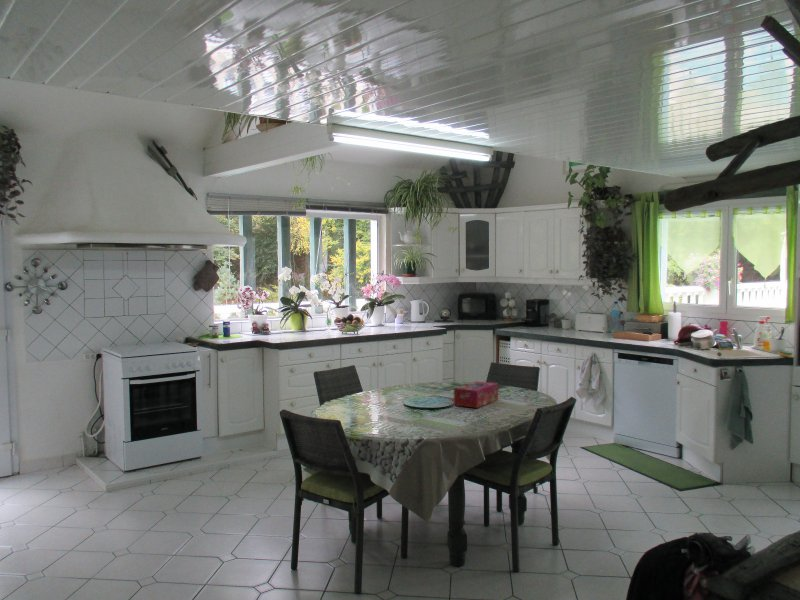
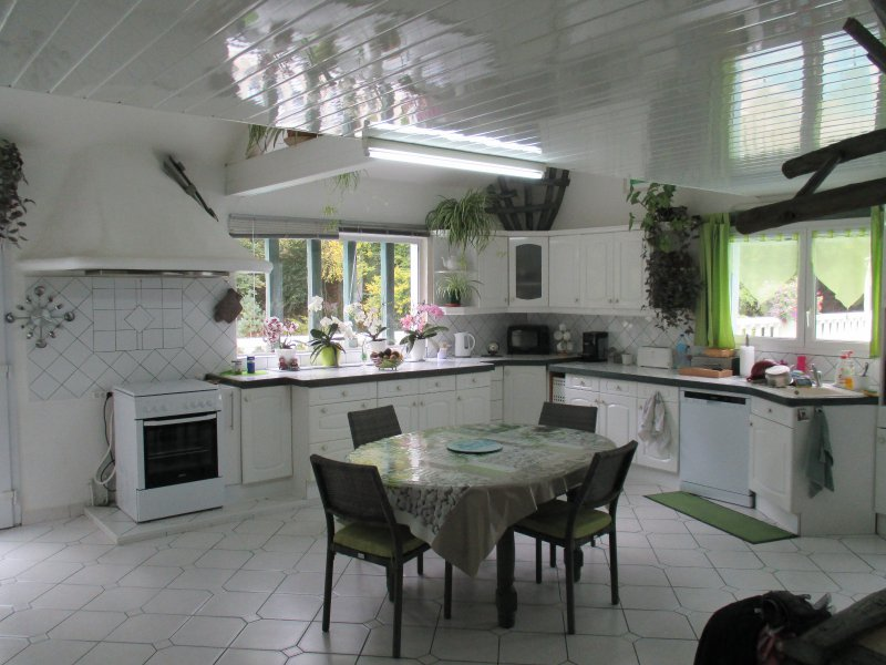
- tissue box (476, 394)
